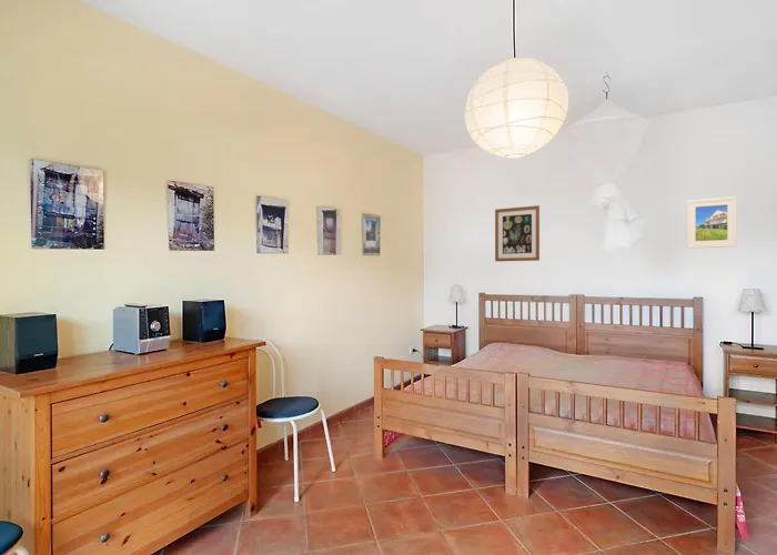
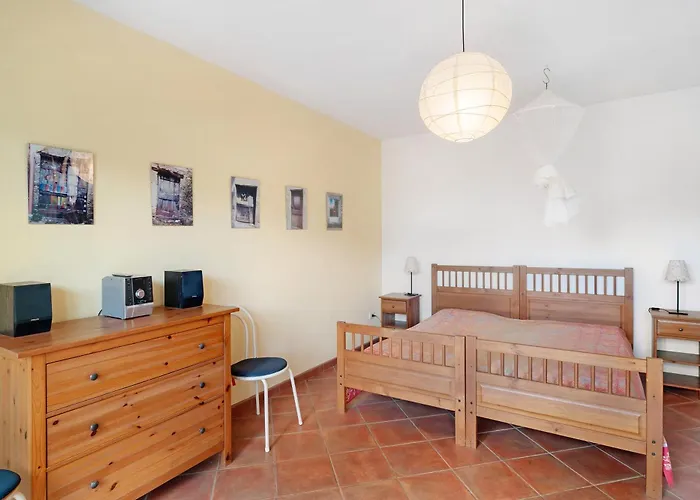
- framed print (710, 223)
- wall art (516, 234)
